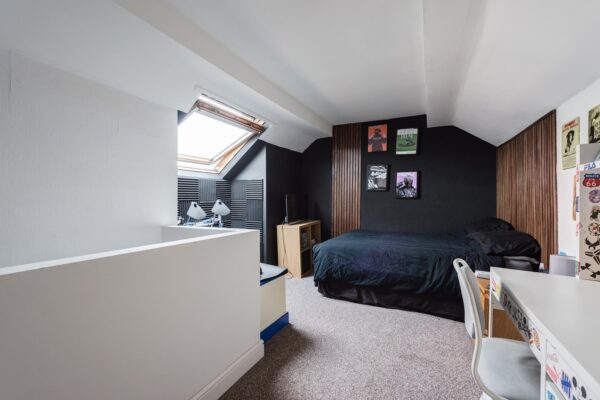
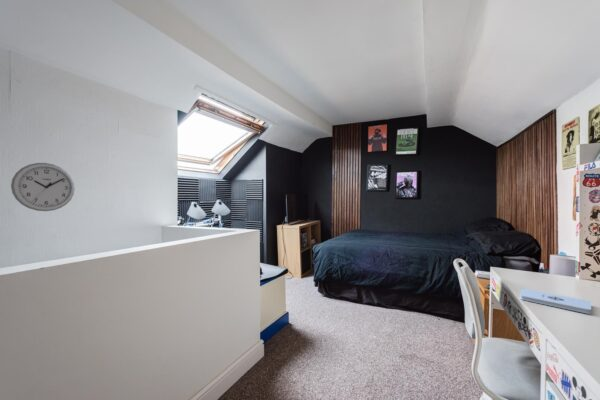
+ wall clock (46, 187)
+ notepad (553, 299)
